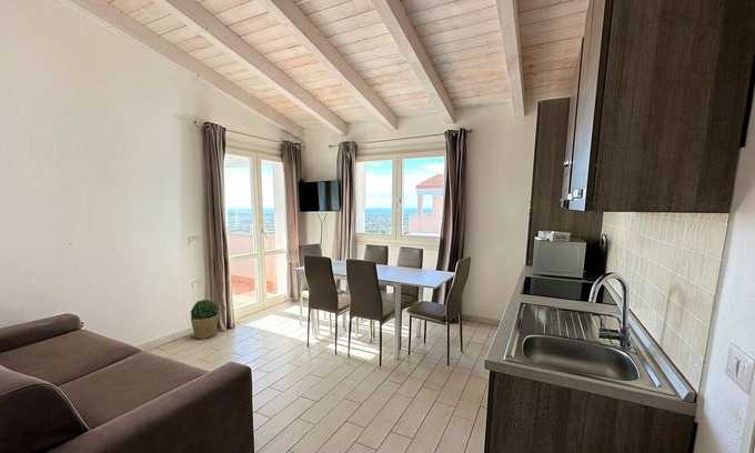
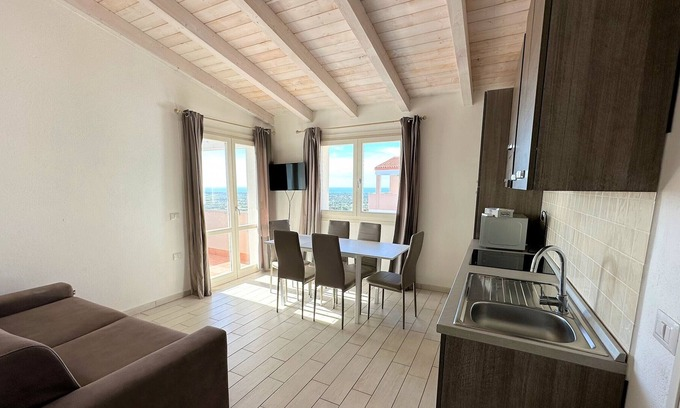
- potted plant (204, 318)
